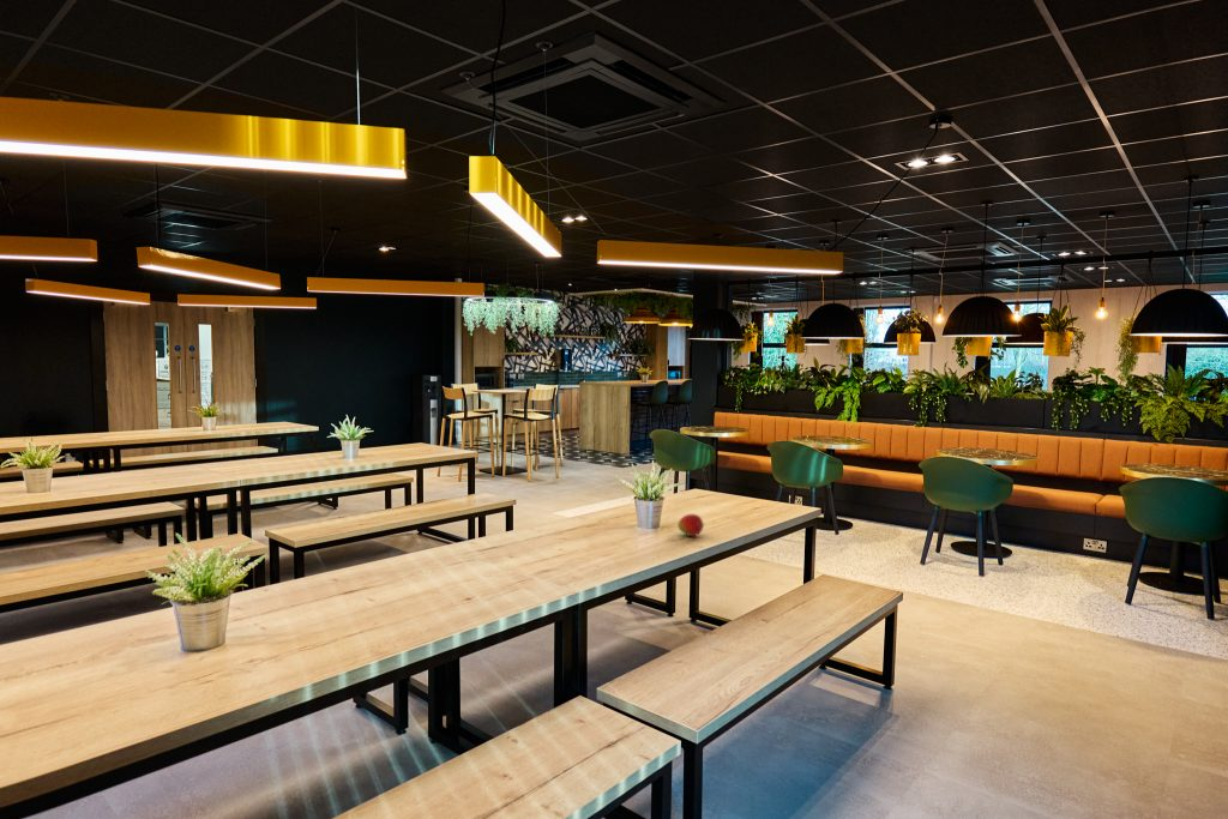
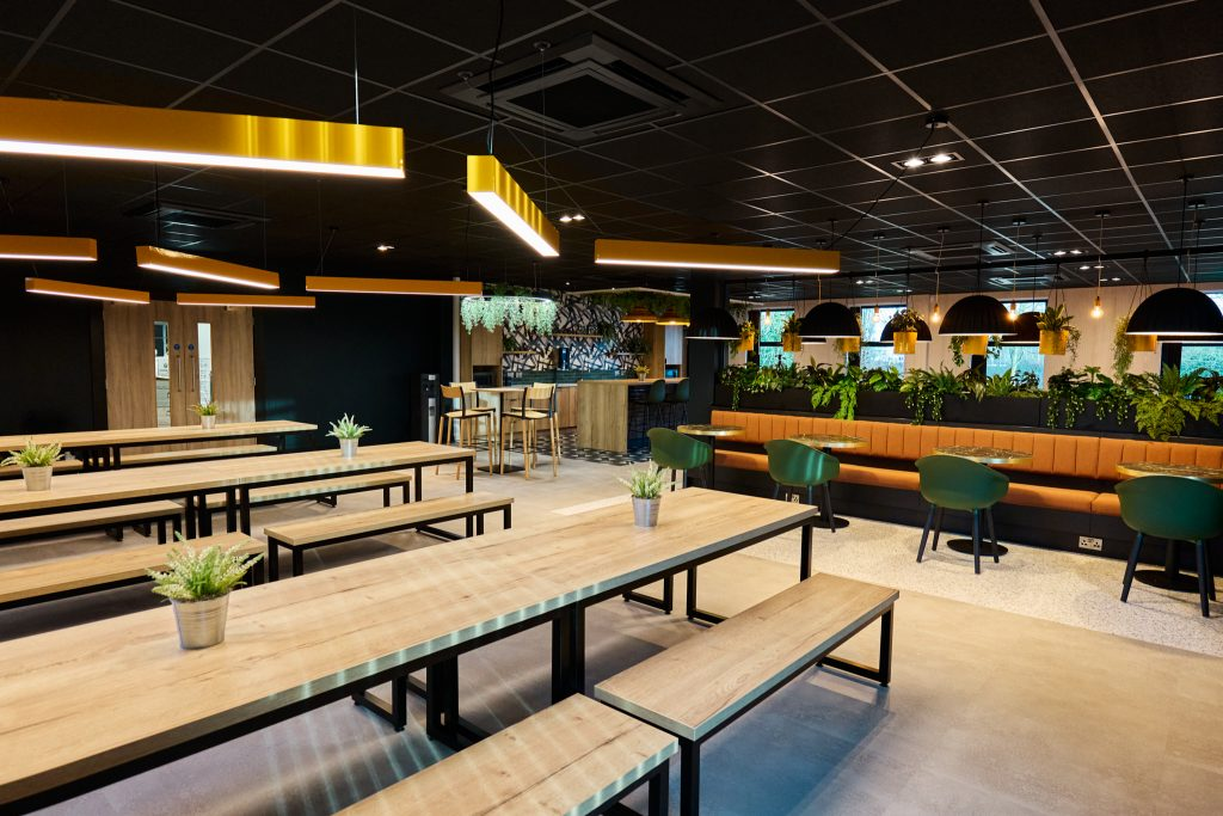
- fruit (690, 524)
